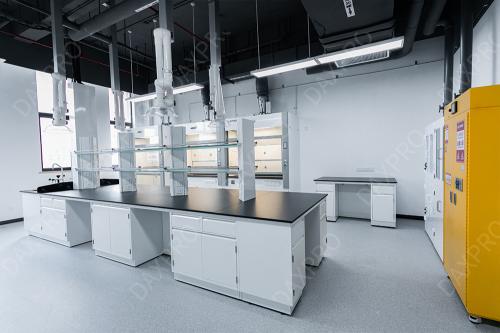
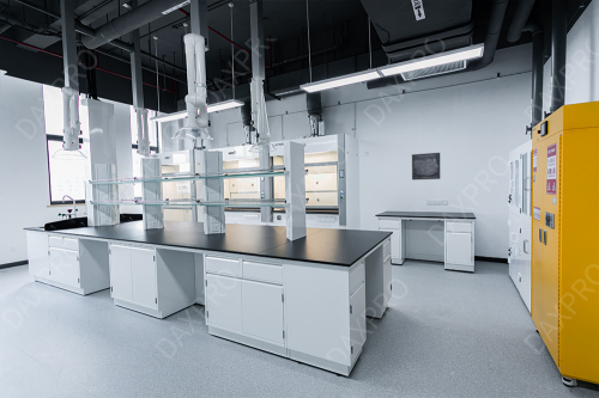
+ wall art (425, 166)
